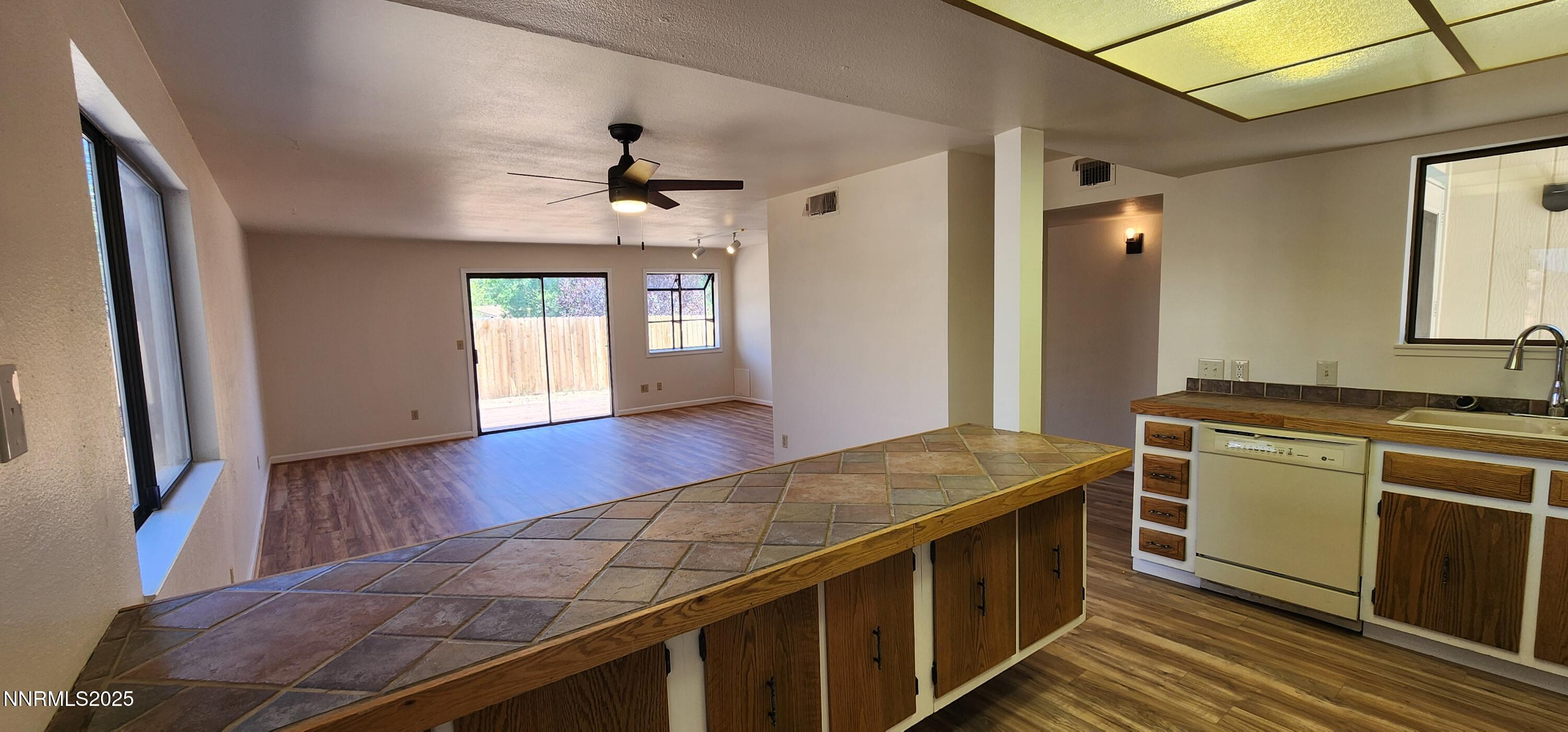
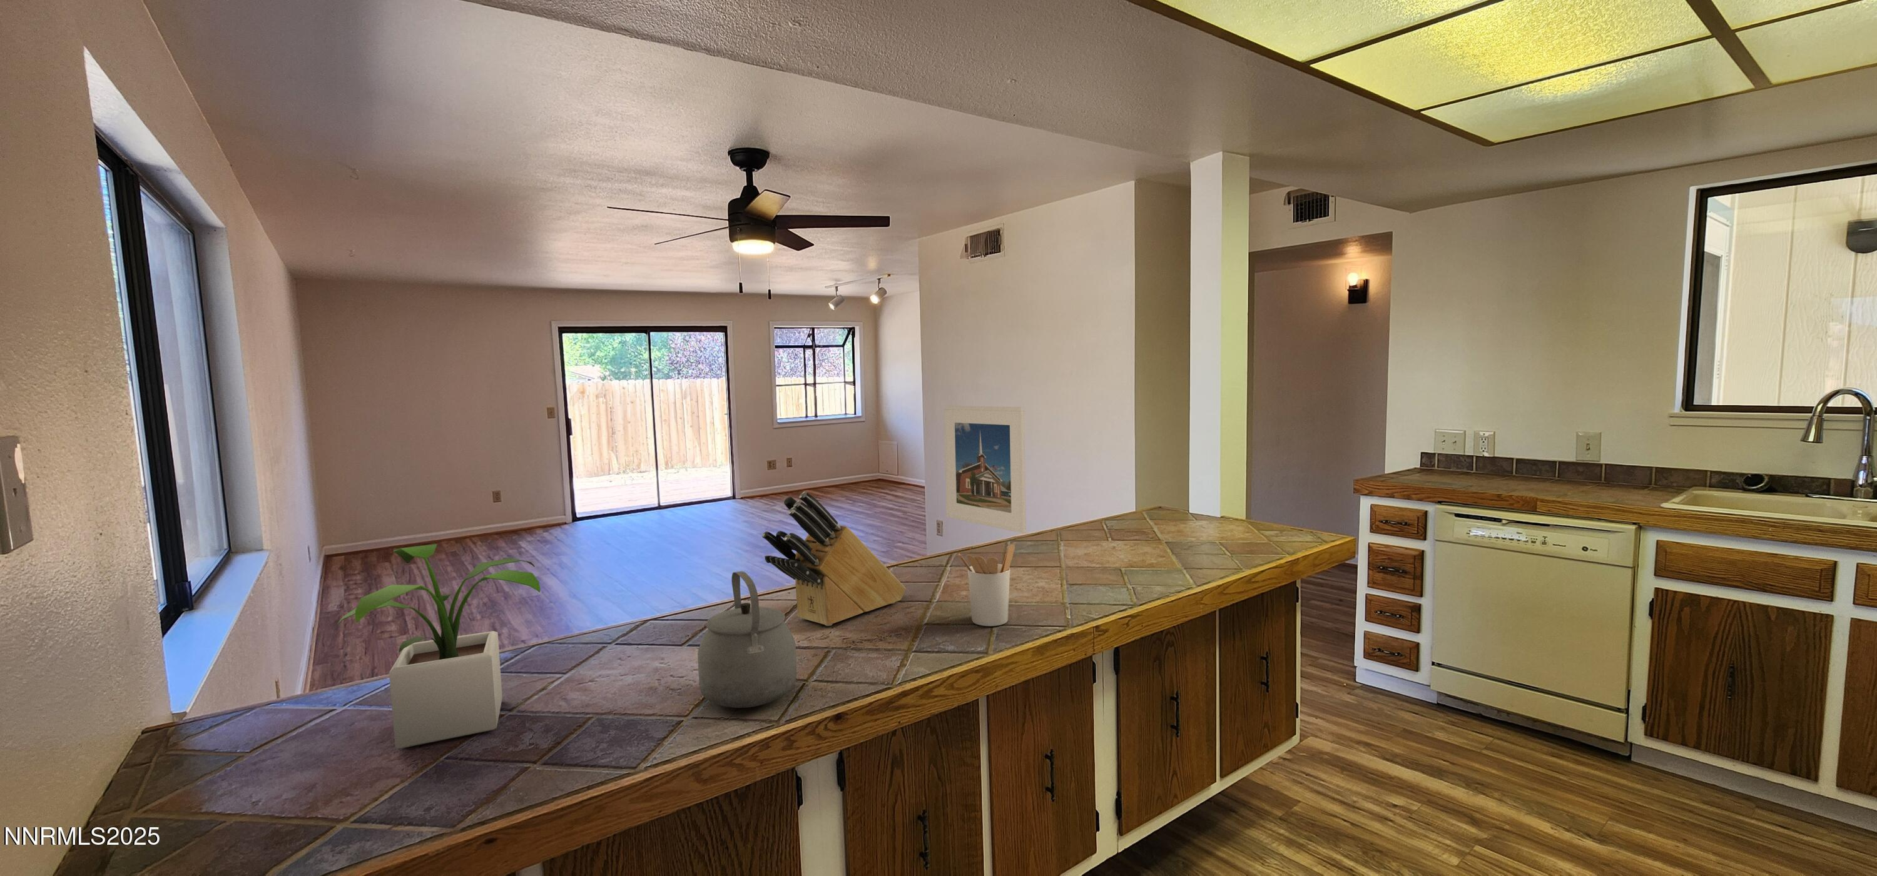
+ utensil holder (988, 585)
+ potted plant (450, 635)
+ tea kettle (743, 631)
+ knife block (836, 549)
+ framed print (983, 466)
